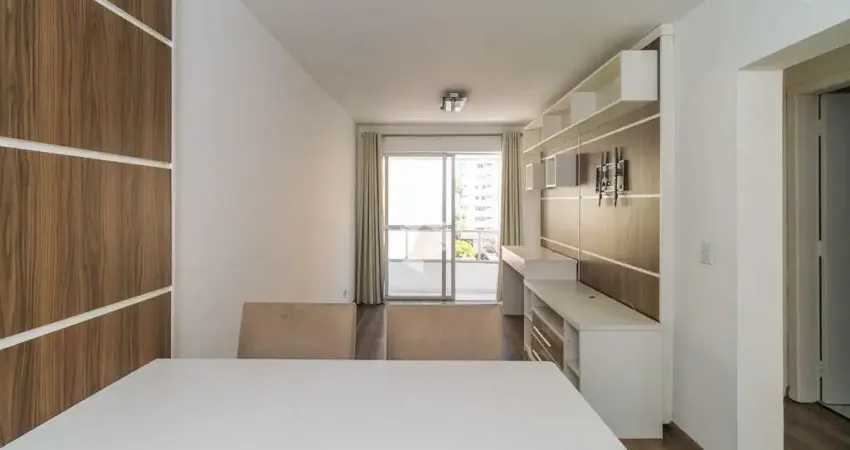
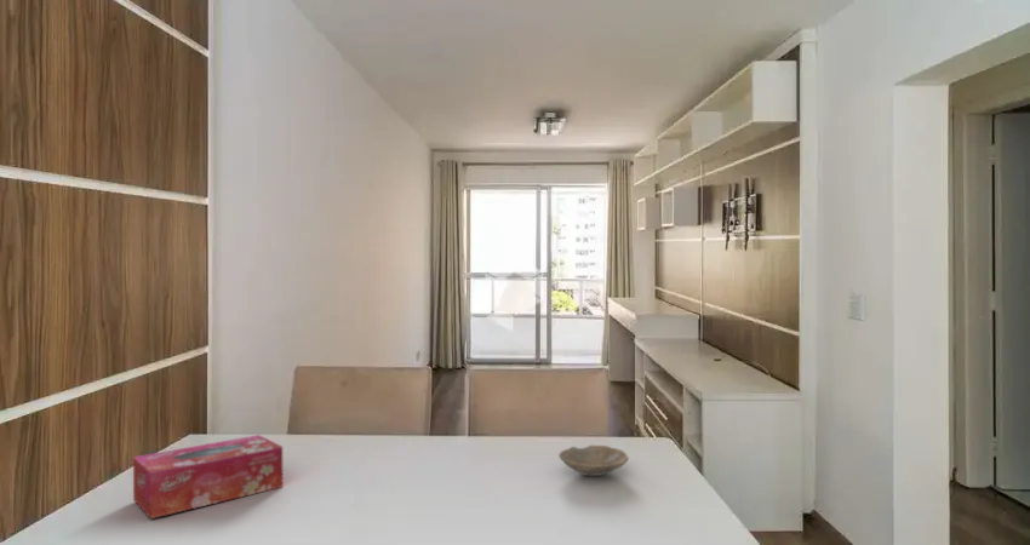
+ bowl (593, 463)
+ tissue box (210, 472)
